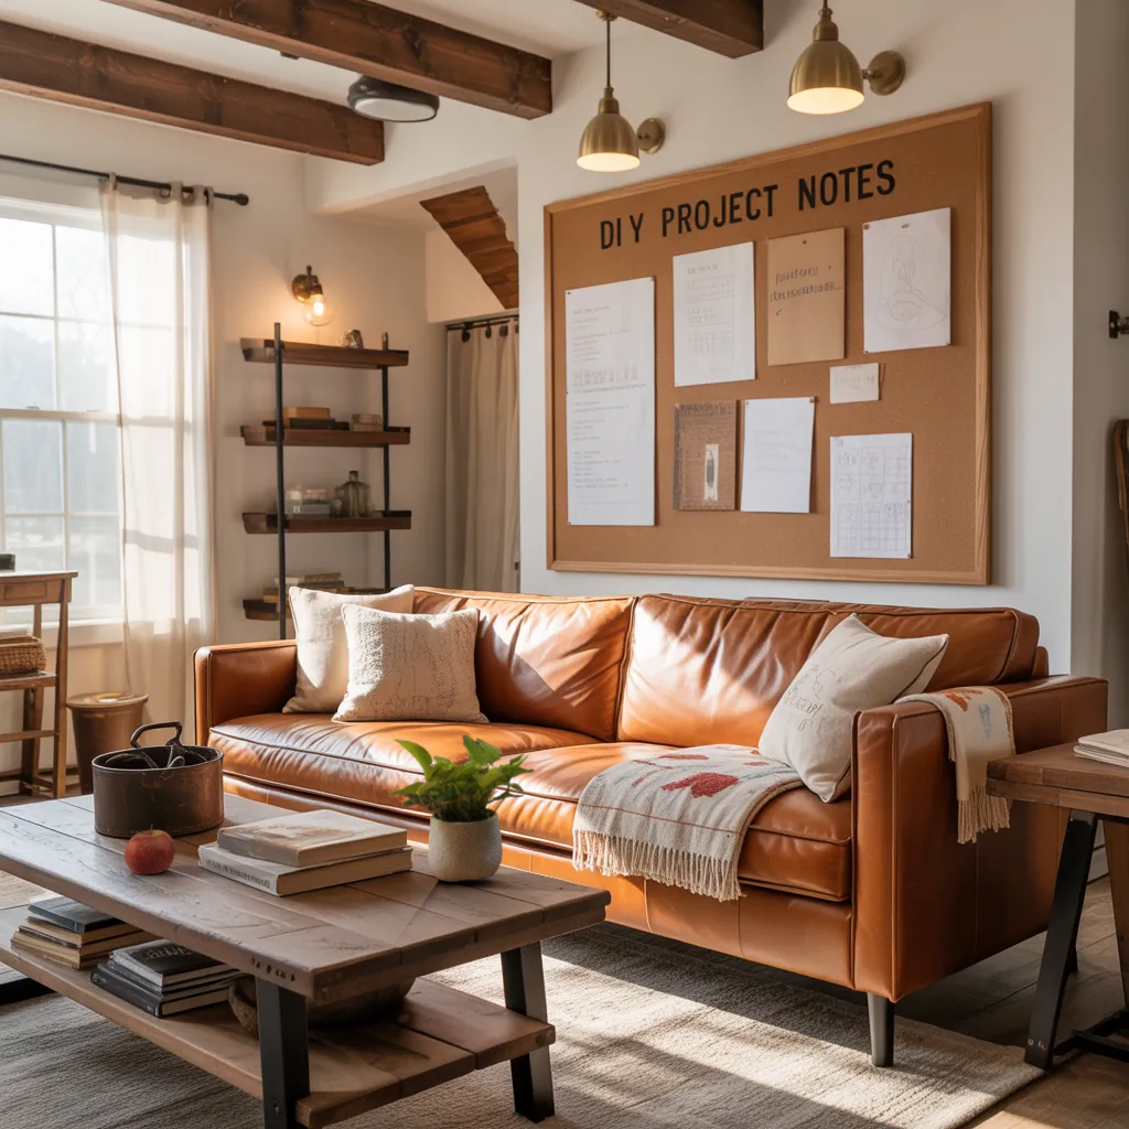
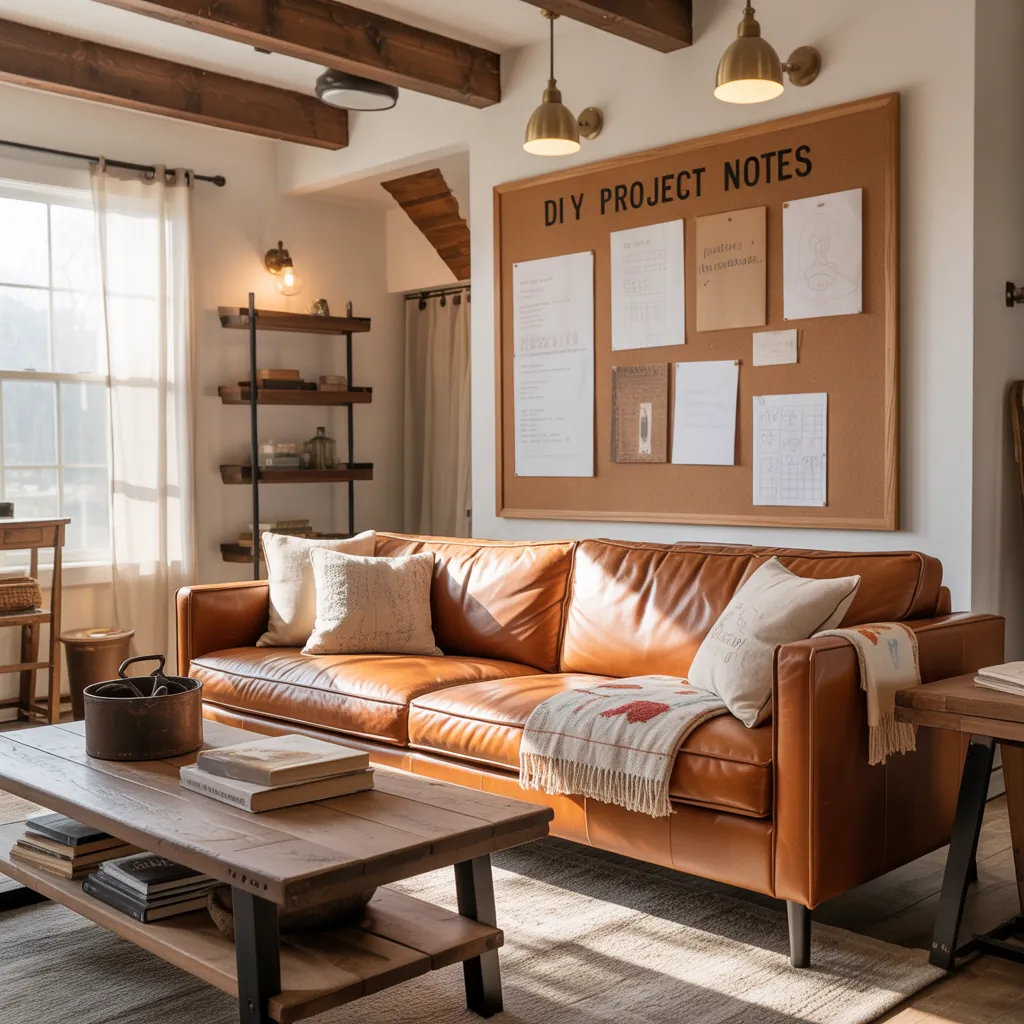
- apple (149, 847)
- potted plant (463, 805)
